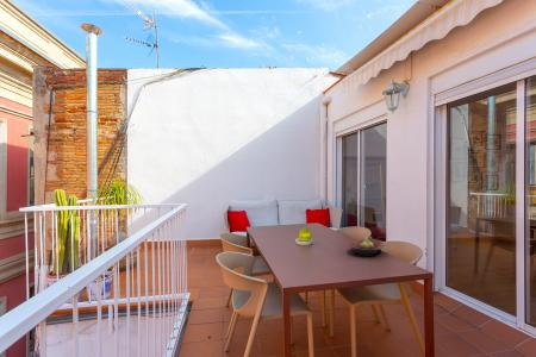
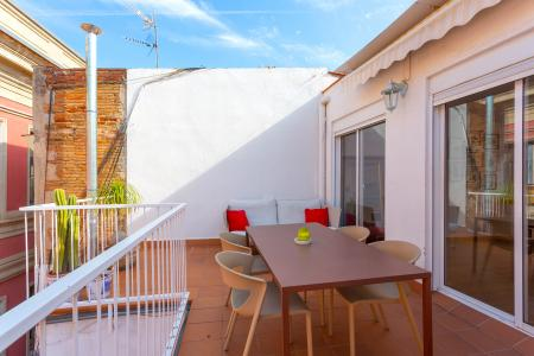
- fruit bowl (367, 244)
